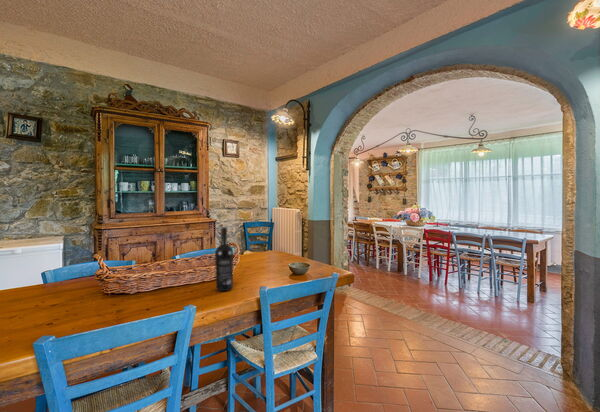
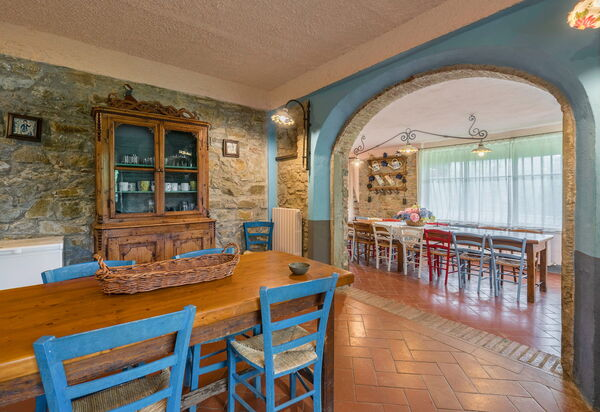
- wine bottle (224, 258)
